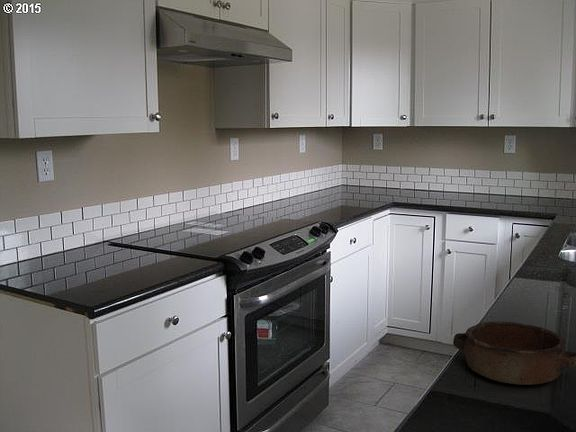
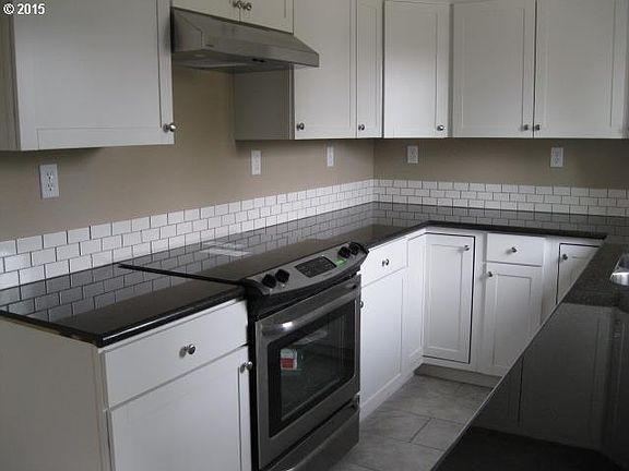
- bowl (513, 353)
